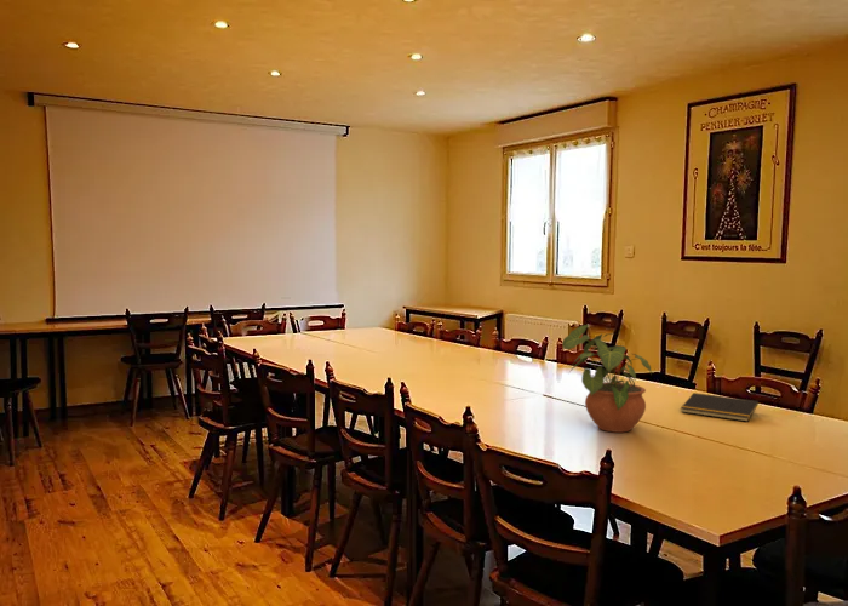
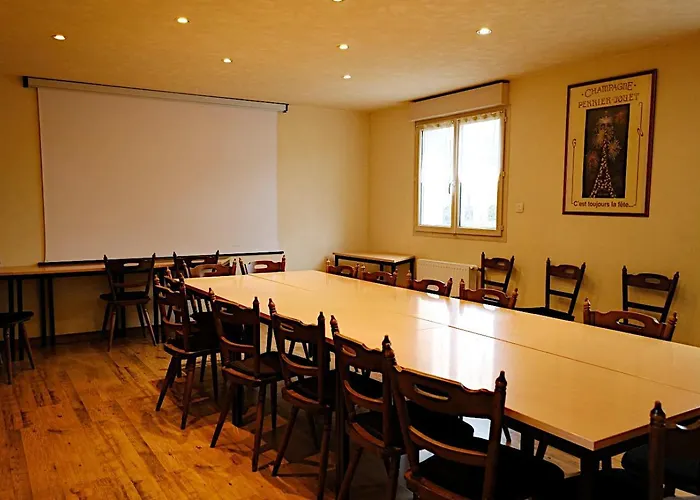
- potted plant (602, 376)
- notepad (718, 406)
